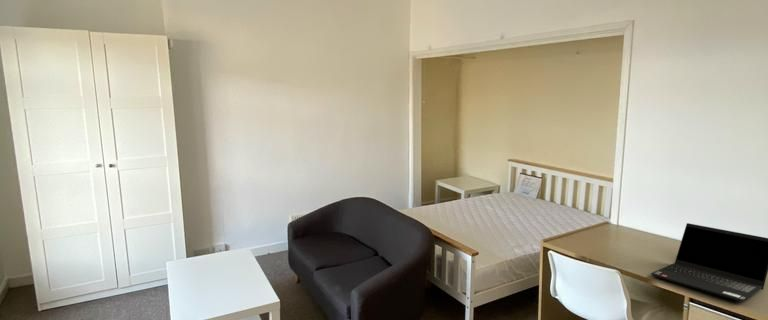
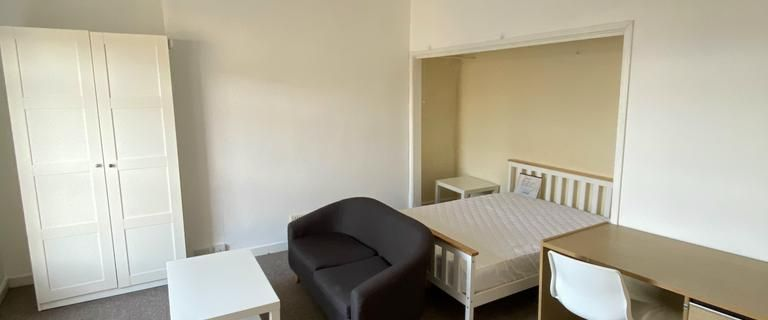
- laptop computer (711, 258)
